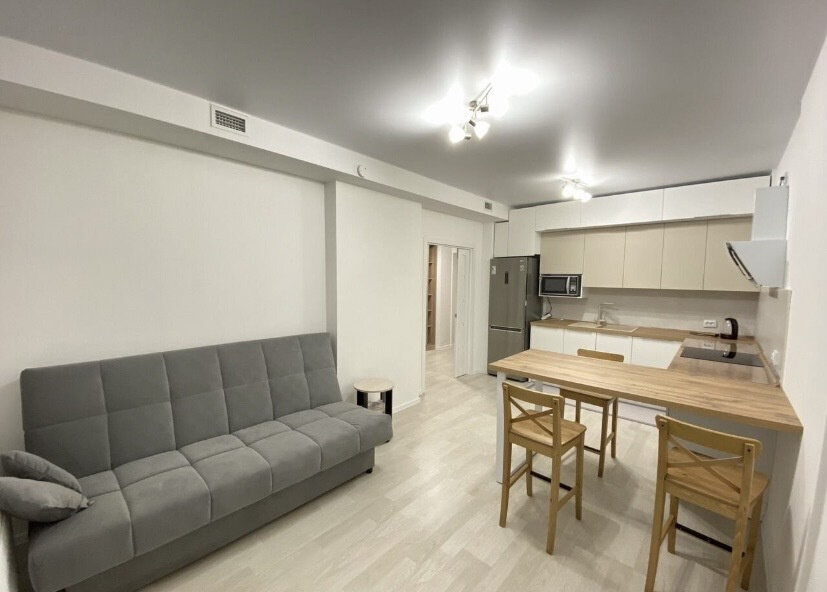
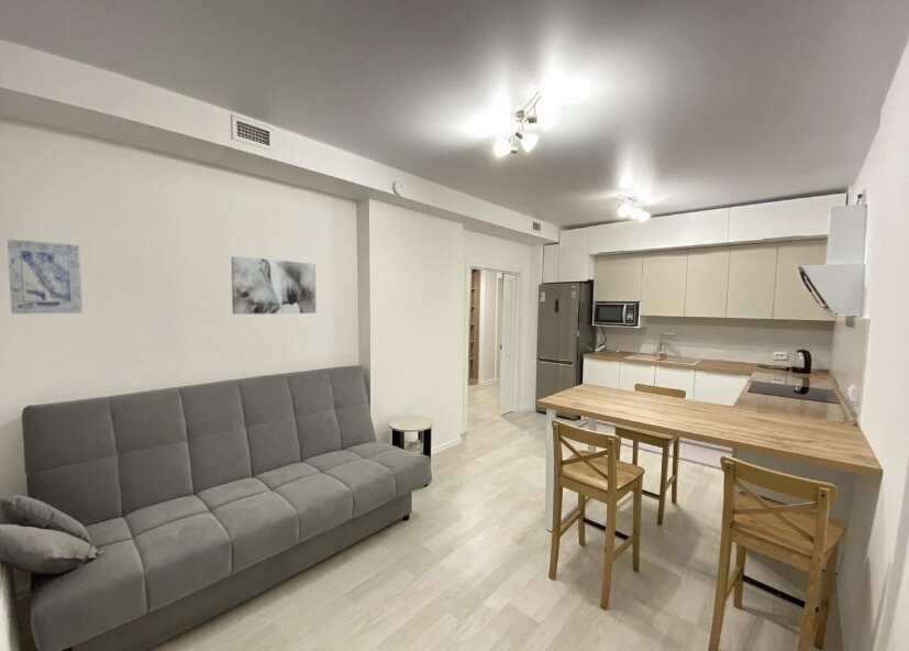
+ wall art (46, 277)
+ wall art (277, 287)
